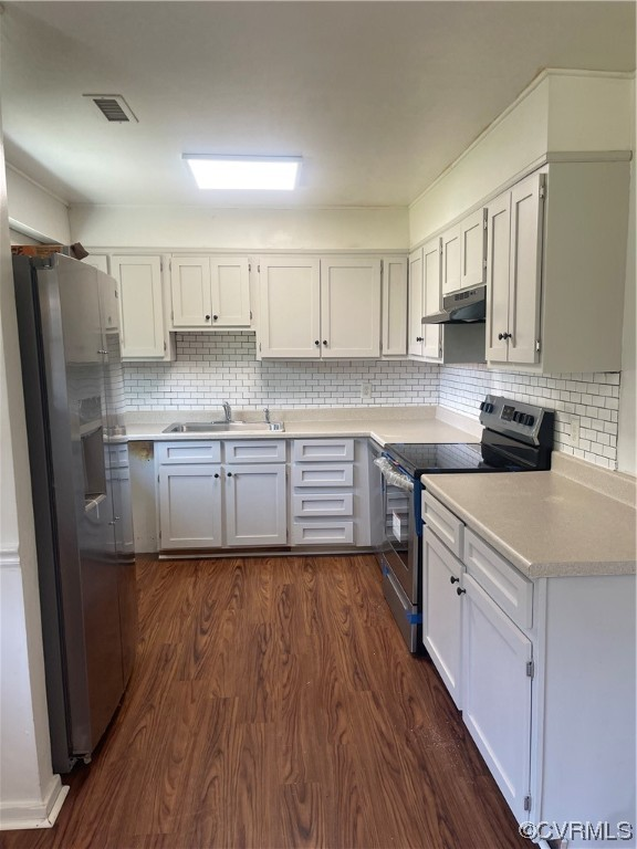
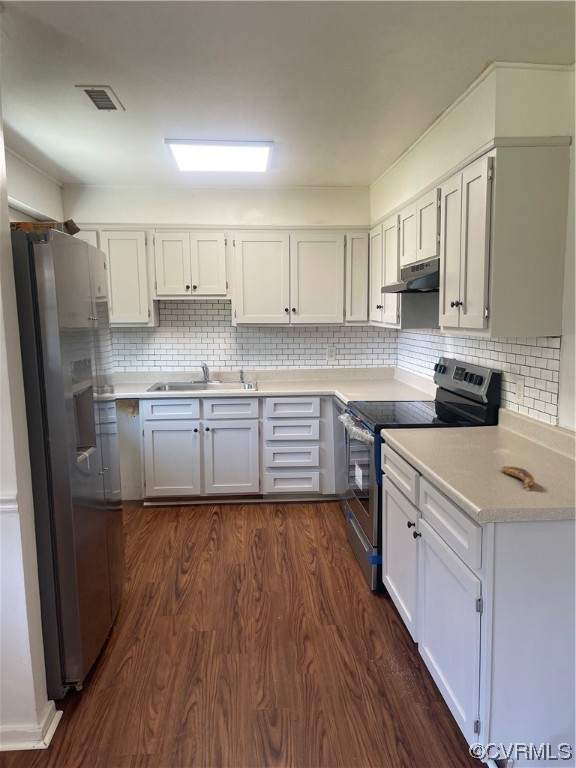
+ banana (517, 474)
